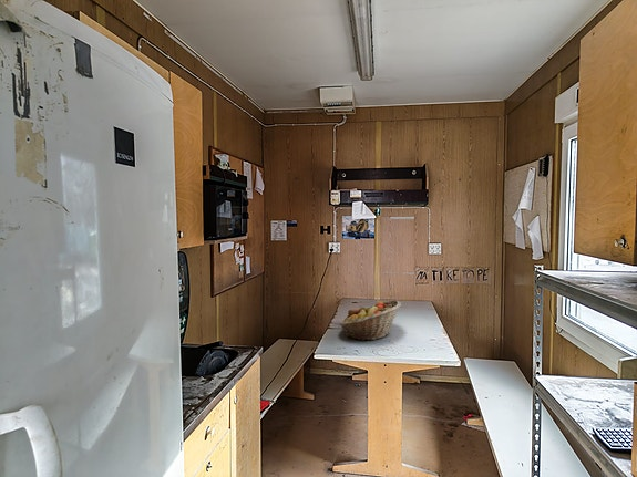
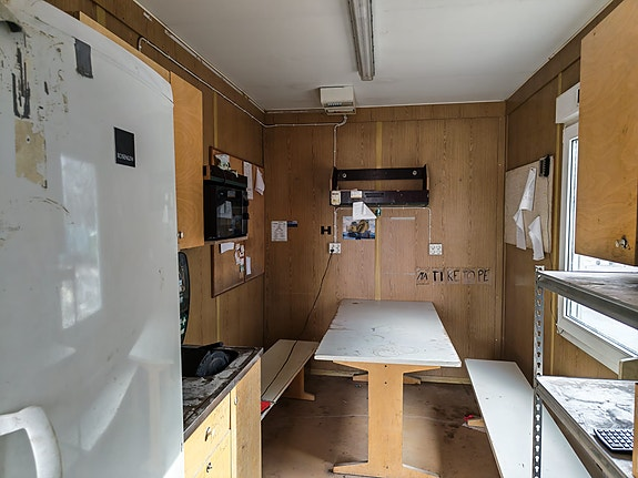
- fruit basket (370, 318)
